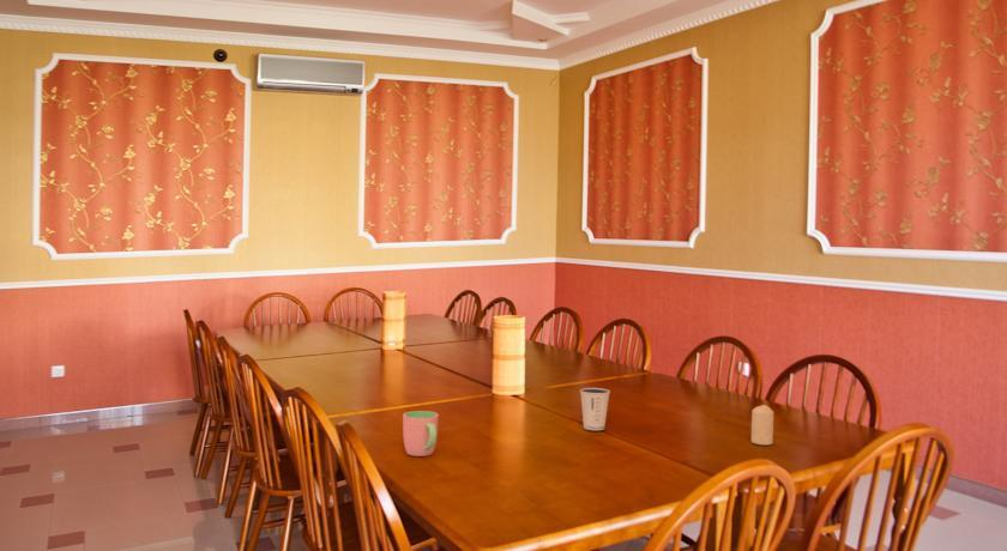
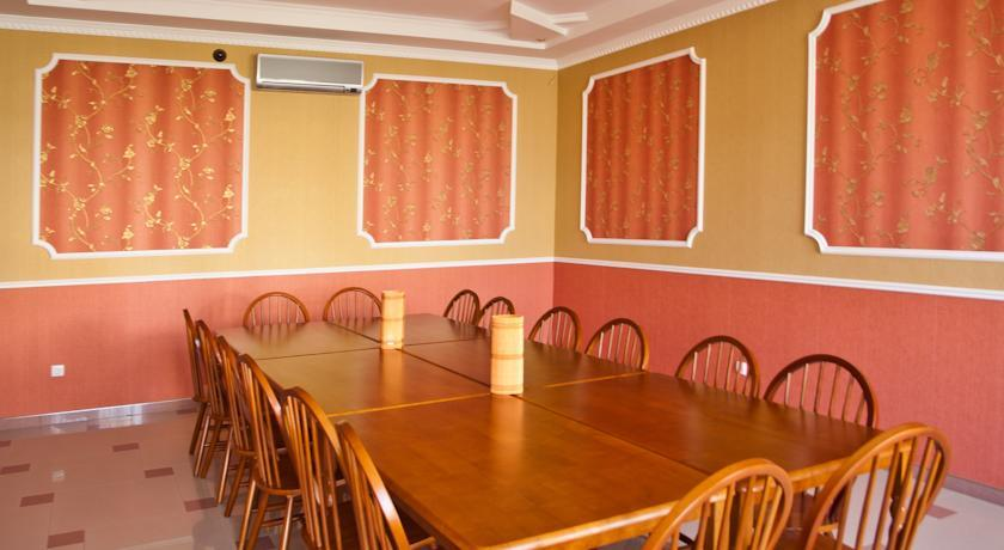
- candle (761, 424)
- cup (422, 435)
- dixie cup (593, 408)
